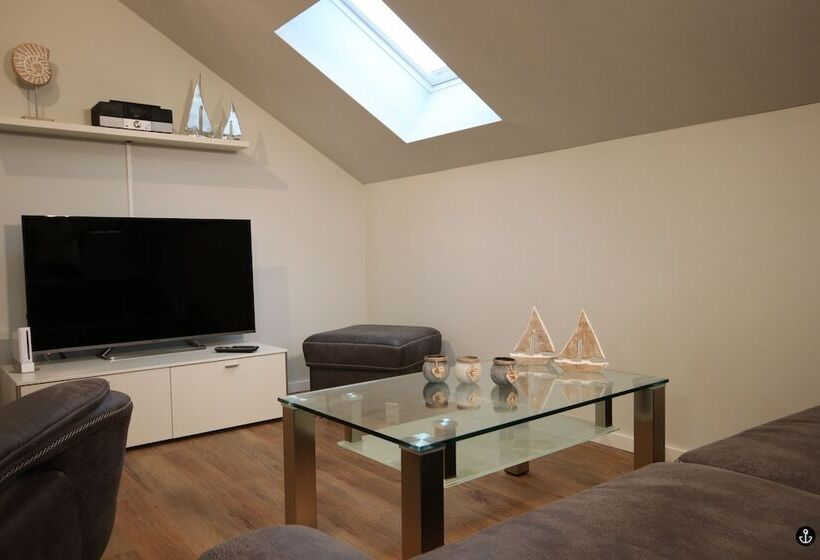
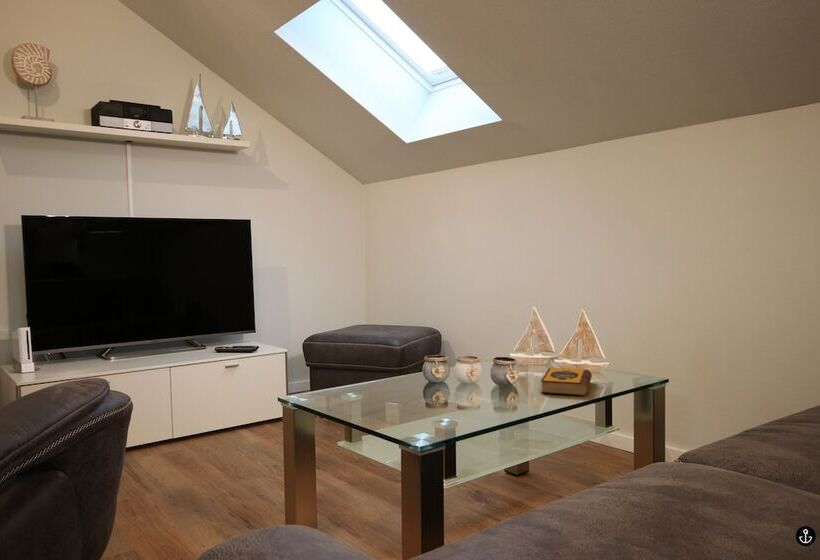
+ hardback book (567, 381)
